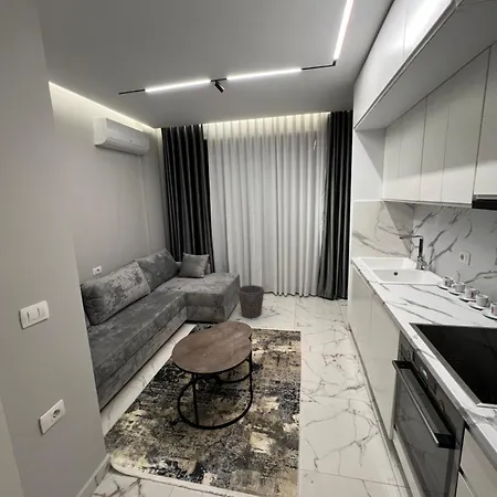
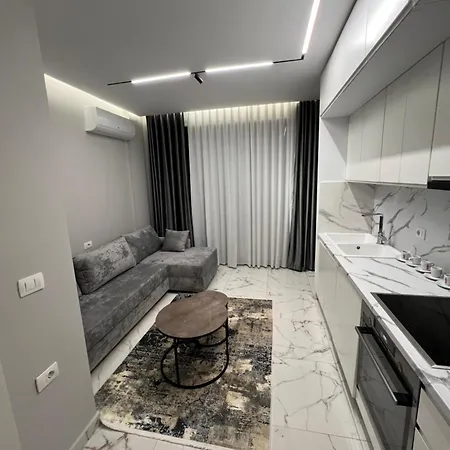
- waste bin (251, 302)
